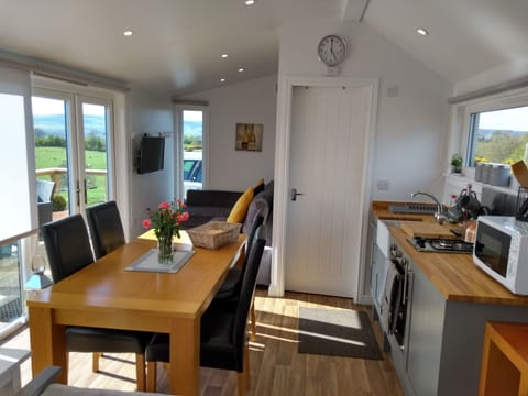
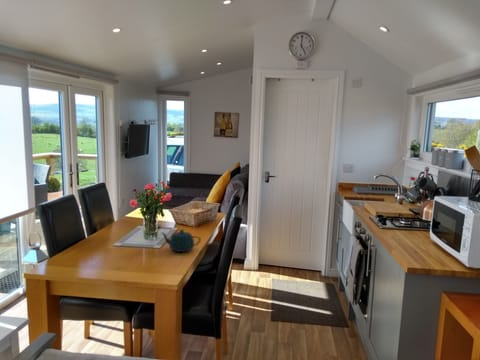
+ teapot (180, 239)
